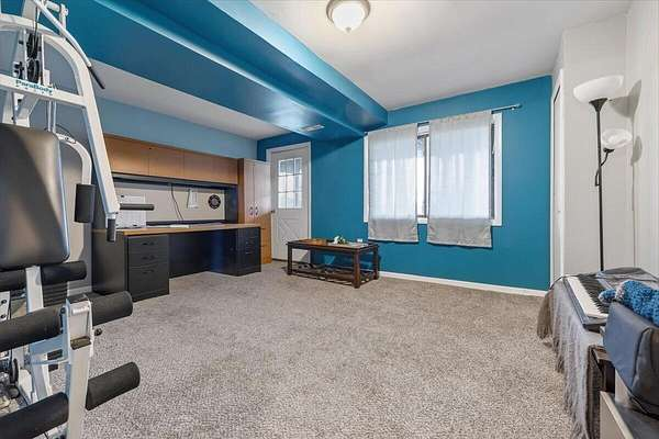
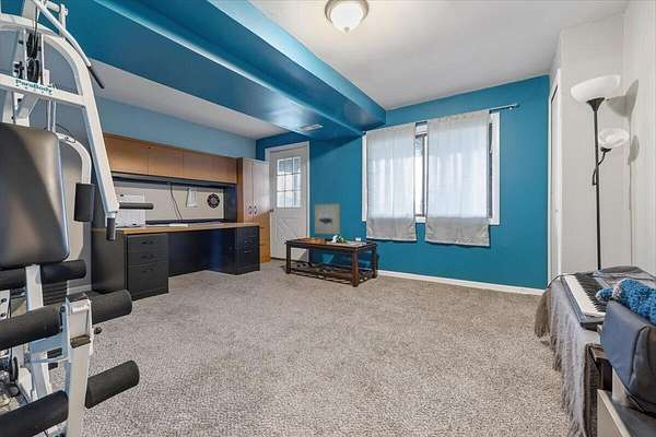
+ wall art (326, 218)
